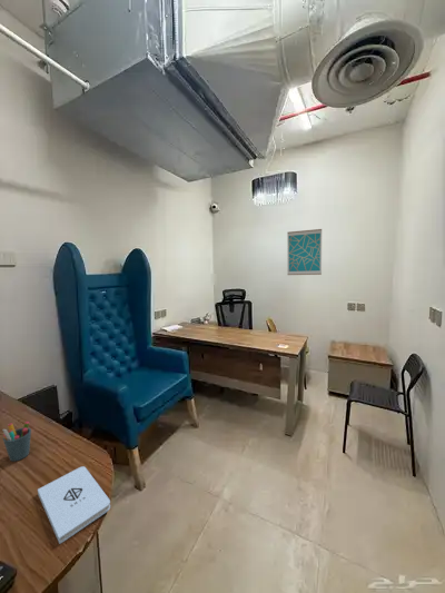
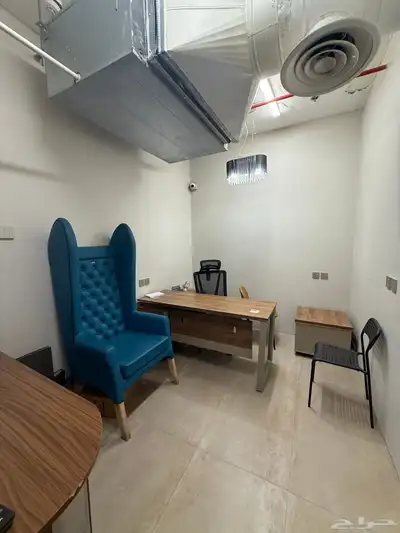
- pen holder (17, 438)
- notepad (73, 498)
- wall art (304, 253)
